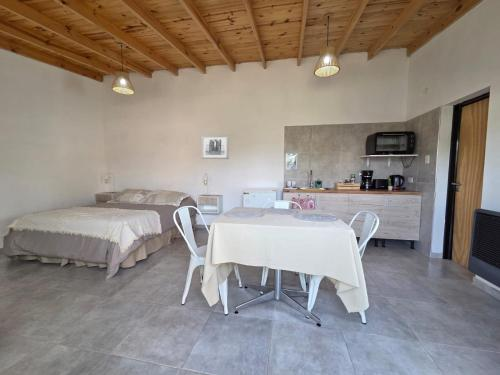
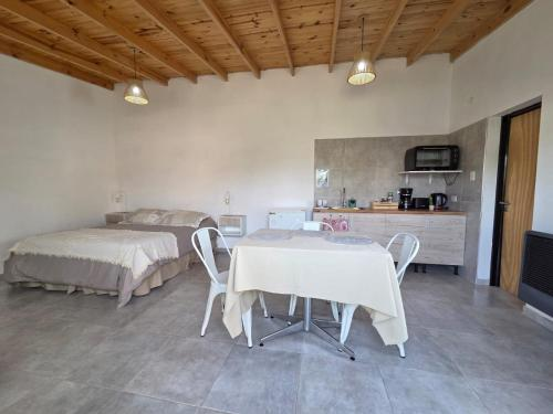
- wall art (215, 147)
